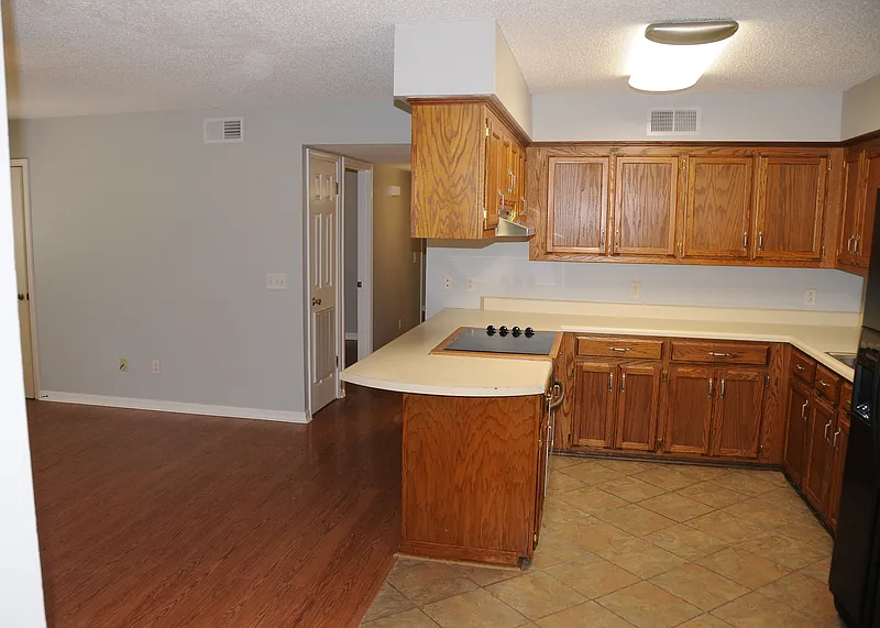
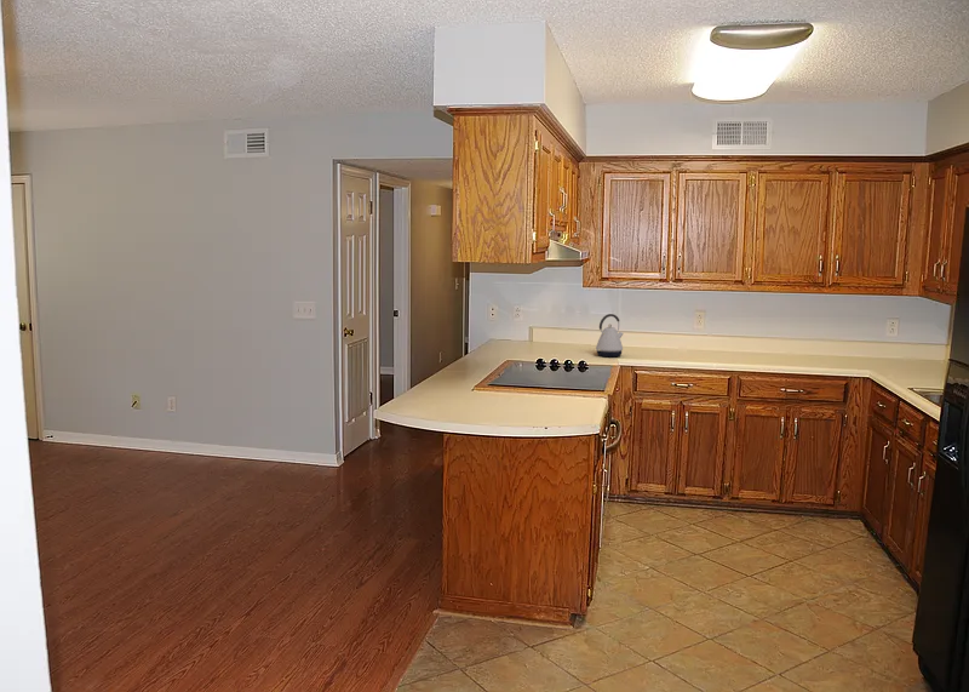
+ kettle (610, 334)
